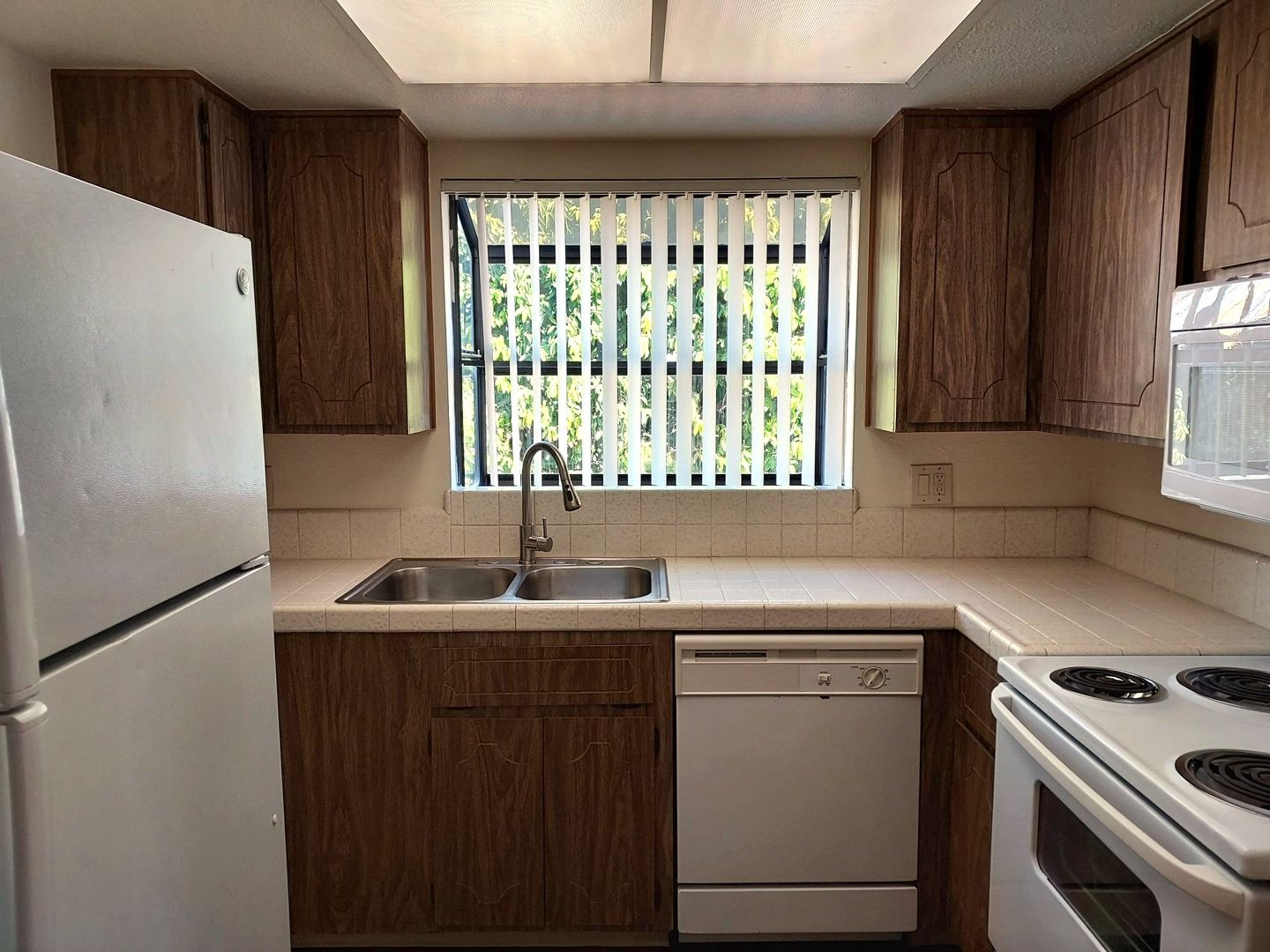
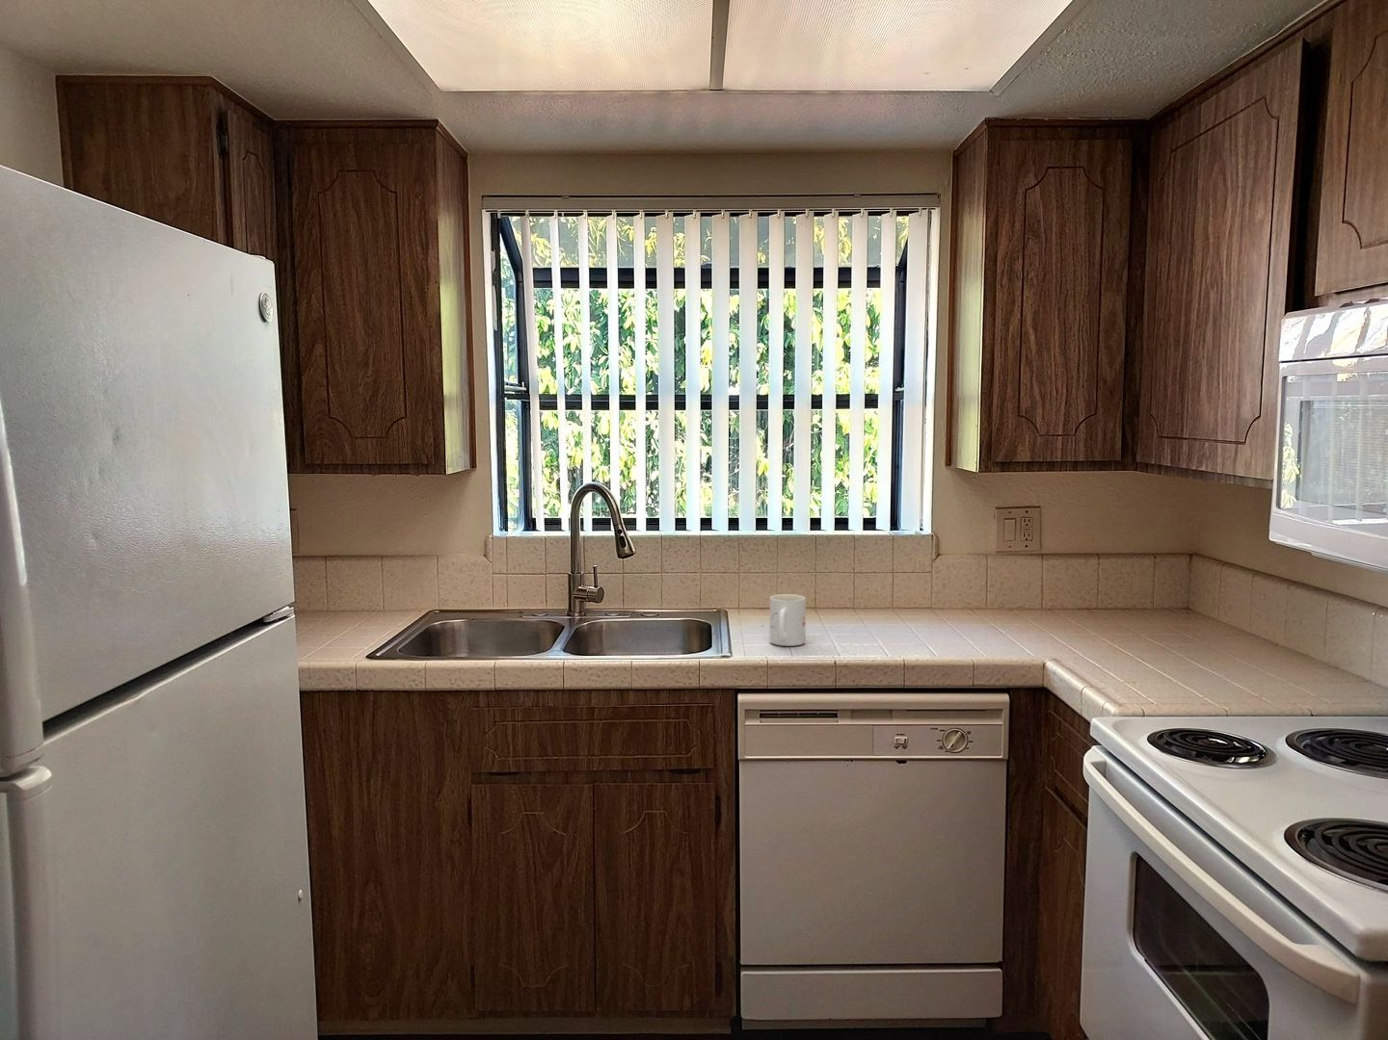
+ mug (786, 622)
